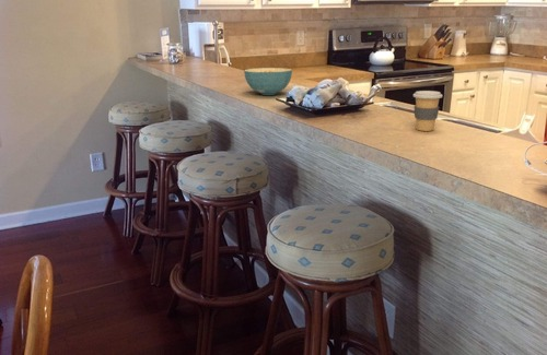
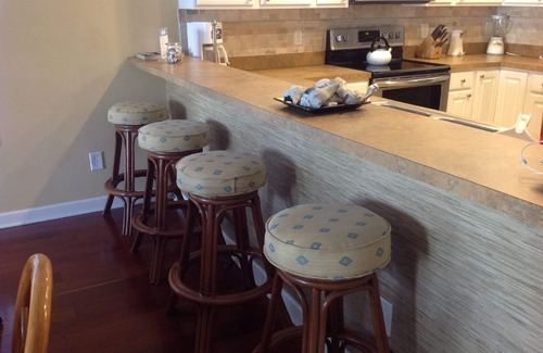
- coffee cup (426, 110)
- cereal bowl (268, 82)
